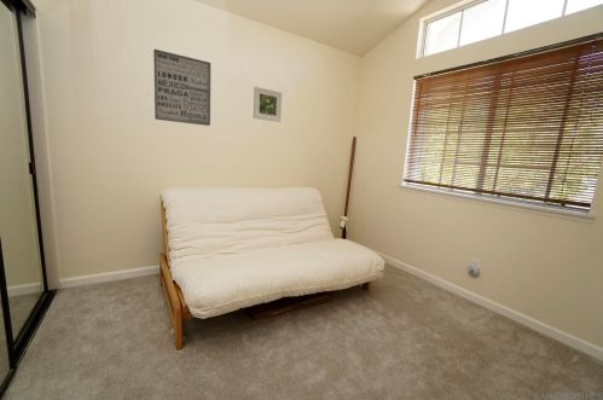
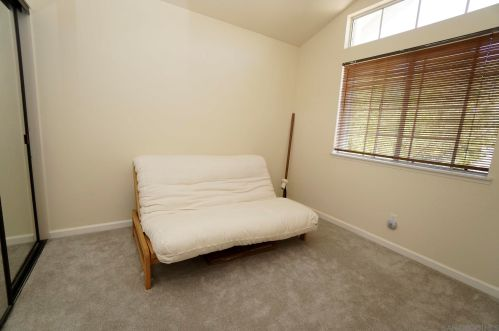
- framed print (267, 104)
- wall art (184, 89)
